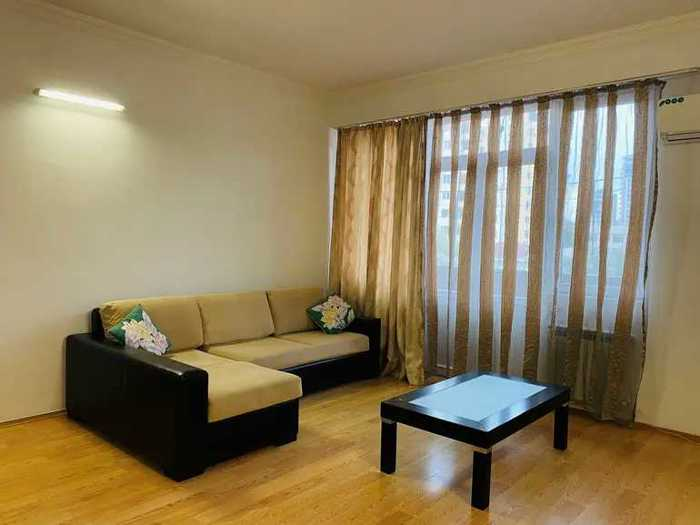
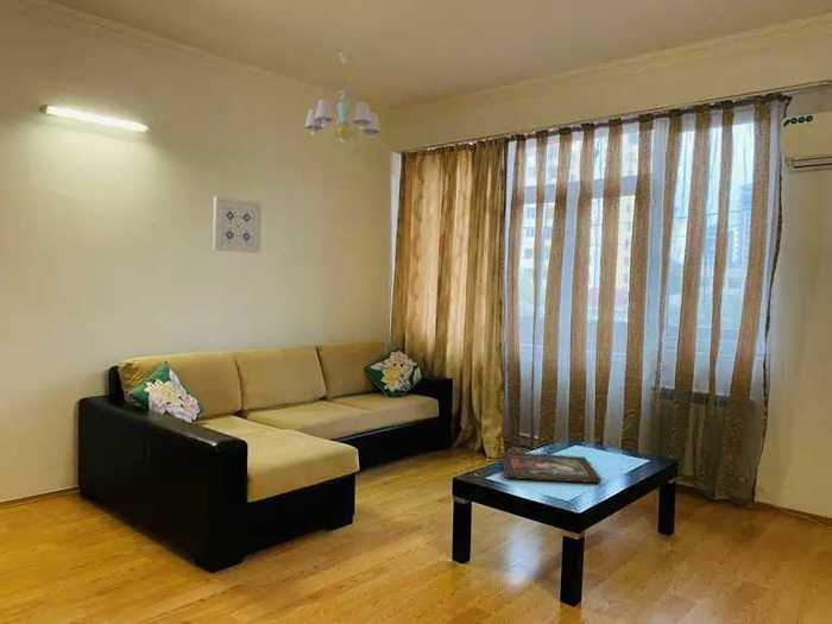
+ chandelier (343, 103)
+ religious icon (548, 466)
+ wall art (238, 226)
